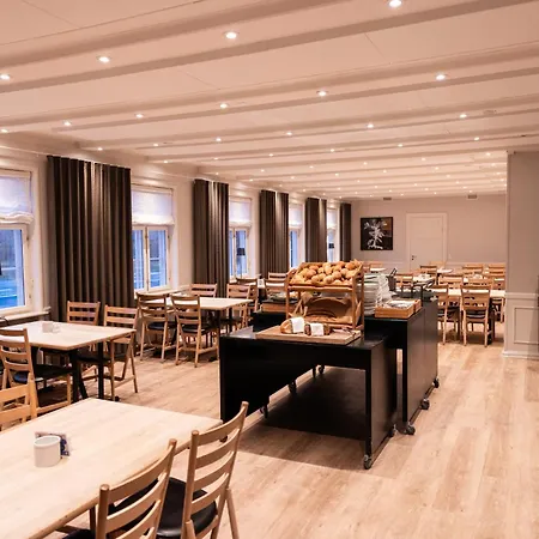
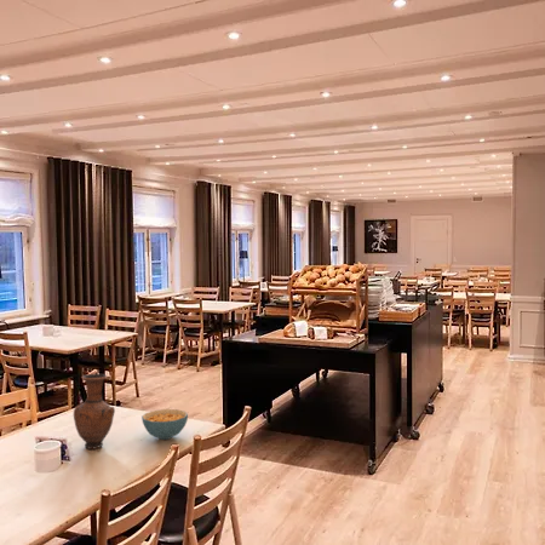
+ vase (93, 411)
+ cereal bowl (165, 426)
